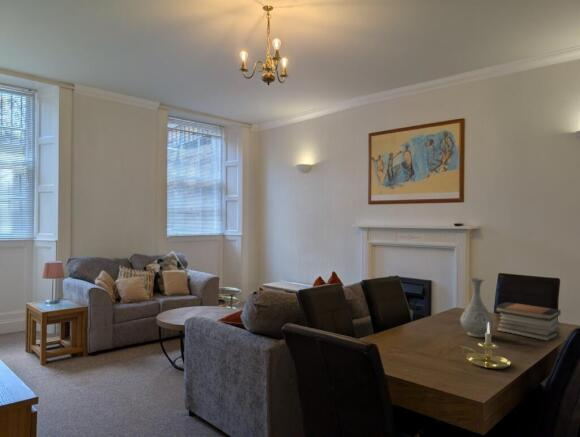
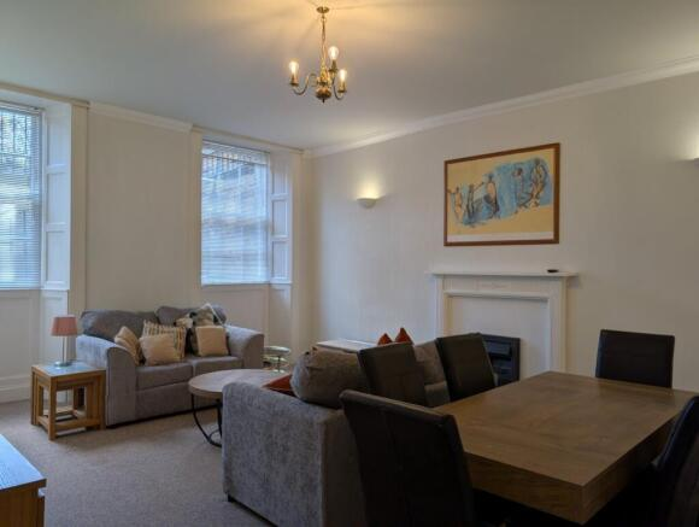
- book stack (527, 320)
- vase (476, 306)
- candle holder (484, 342)
